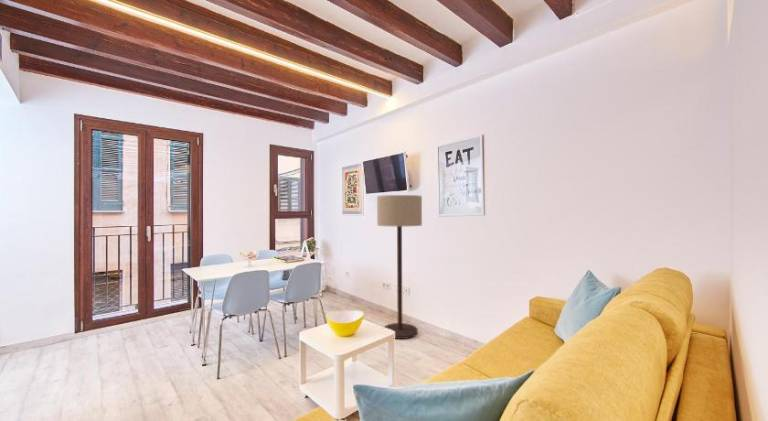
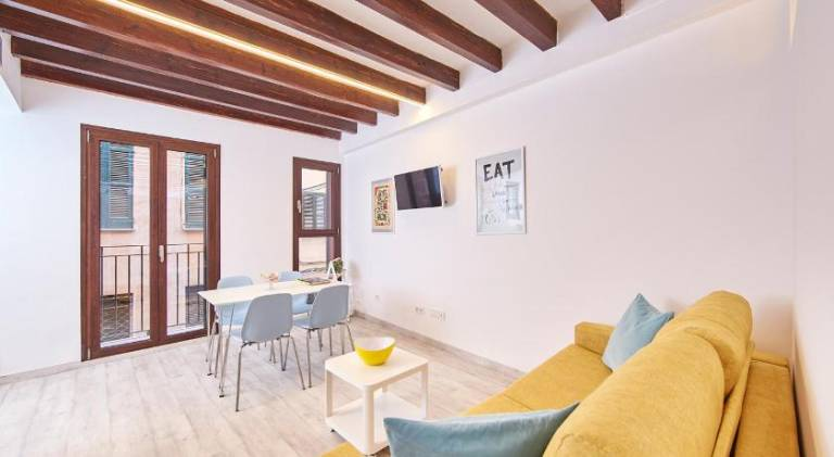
- floor lamp (399, 264)
